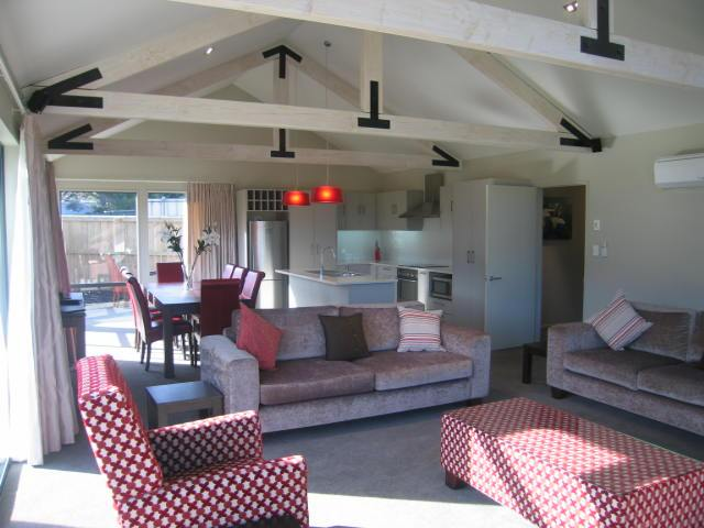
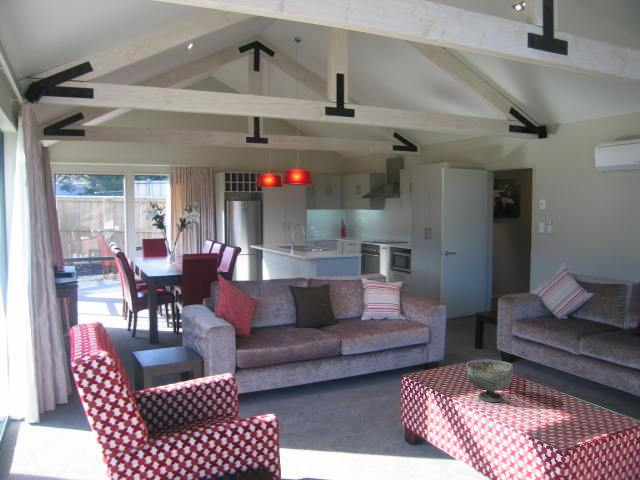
+ decorative bowl (489, 381)
